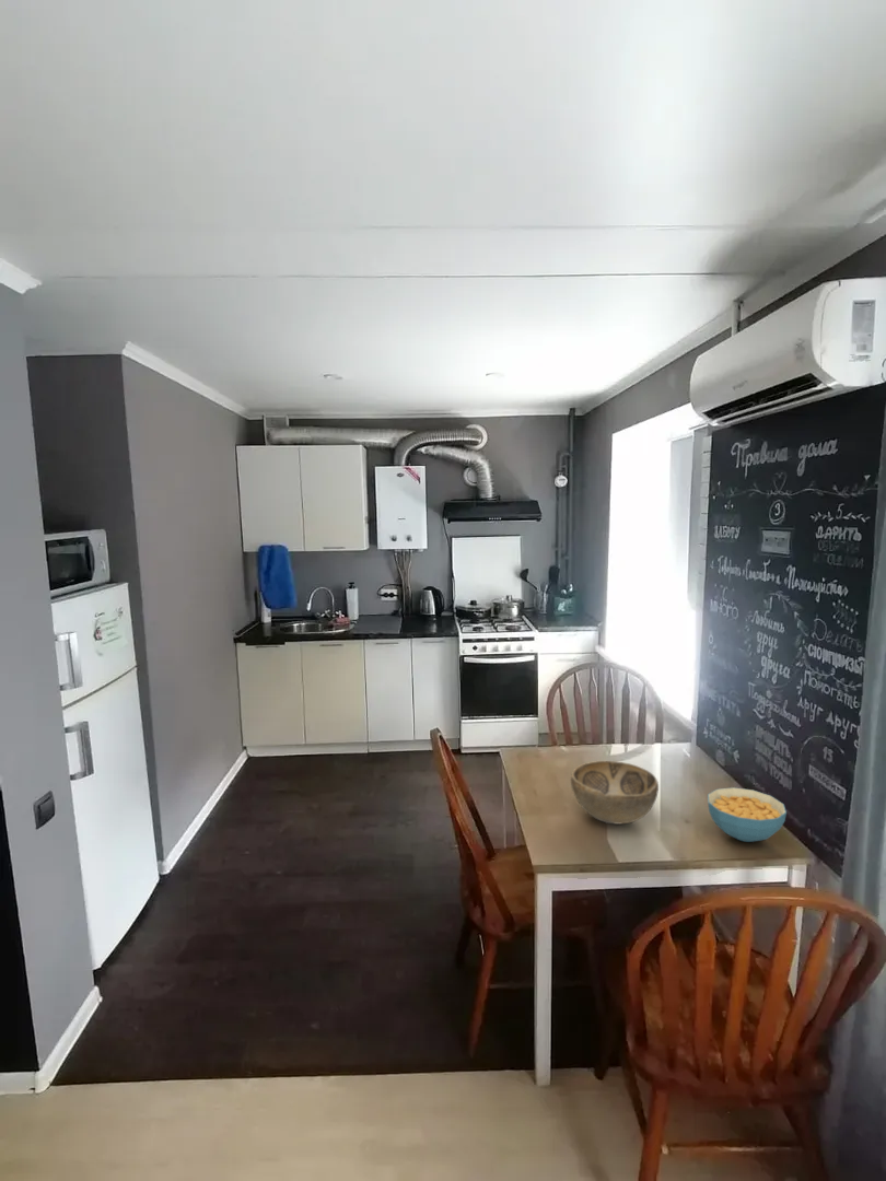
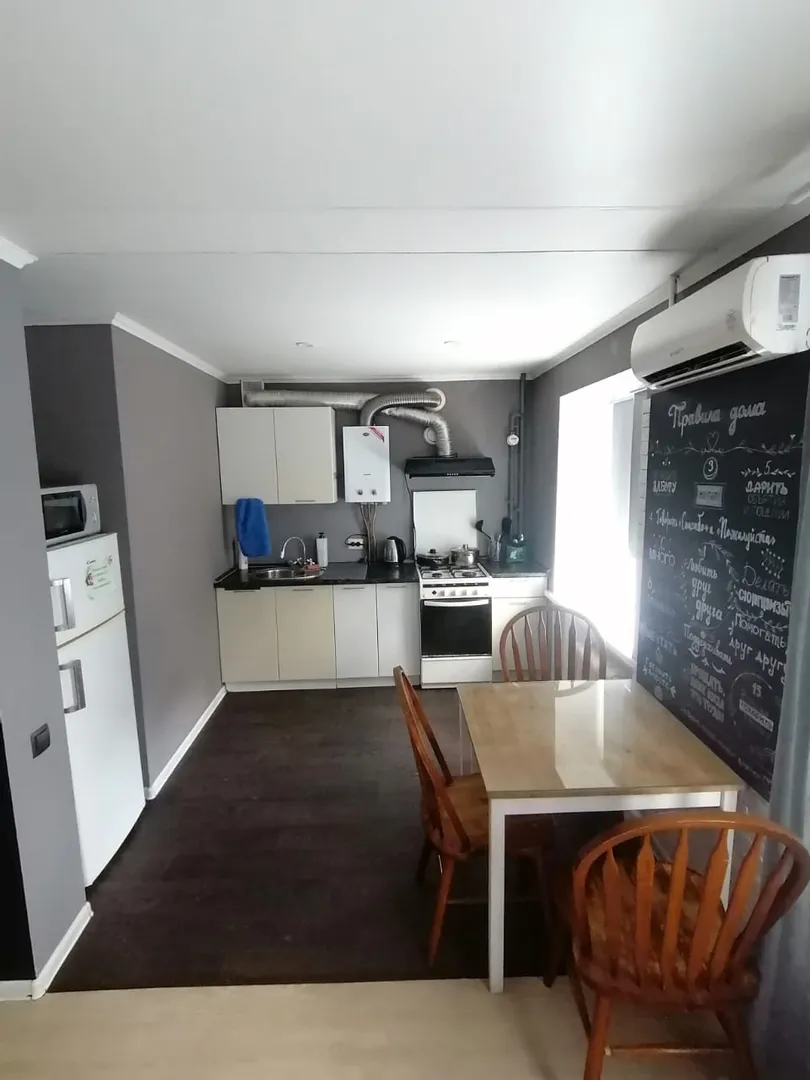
- decorative bowl (613, 796)
- cereal bowl (745, 819)
